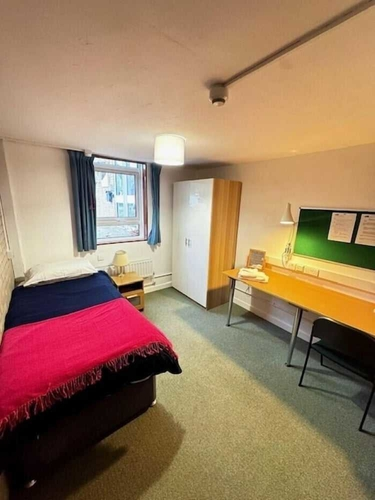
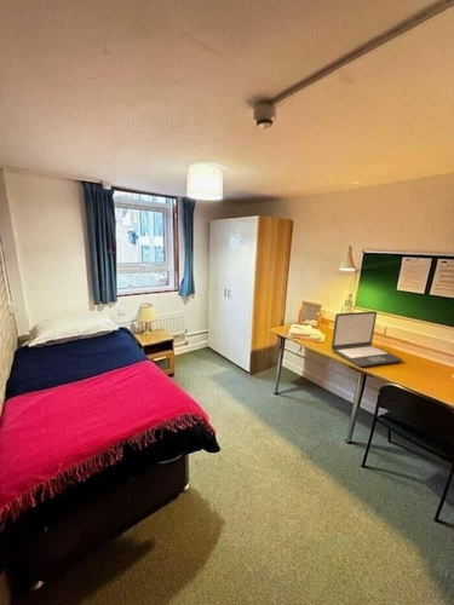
+ laptop (368, 336)
